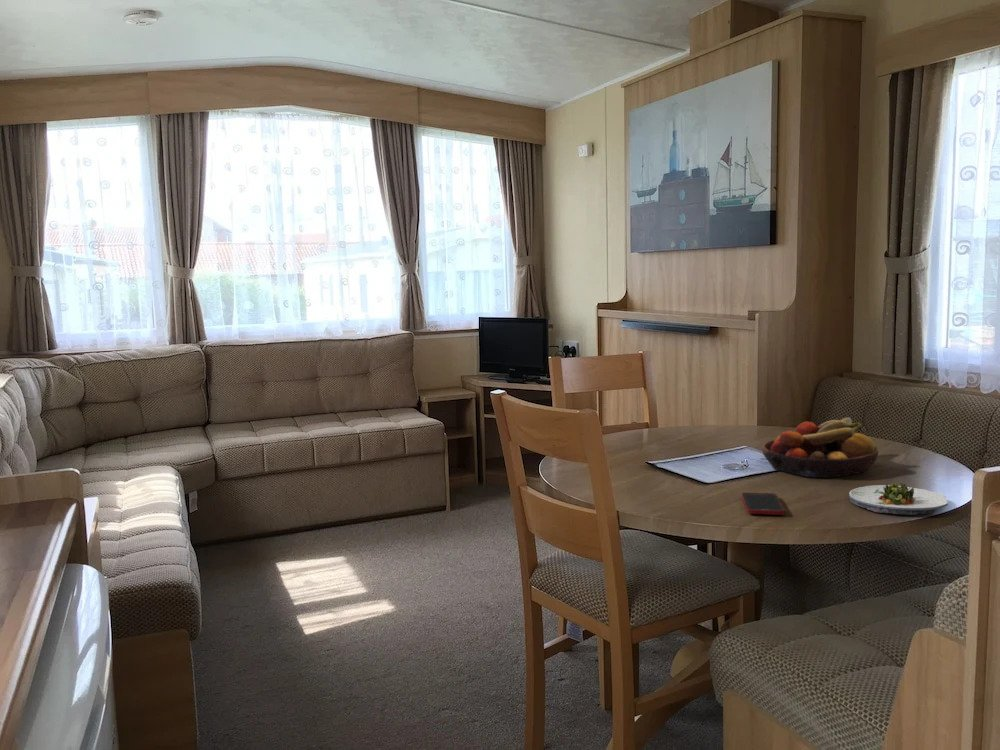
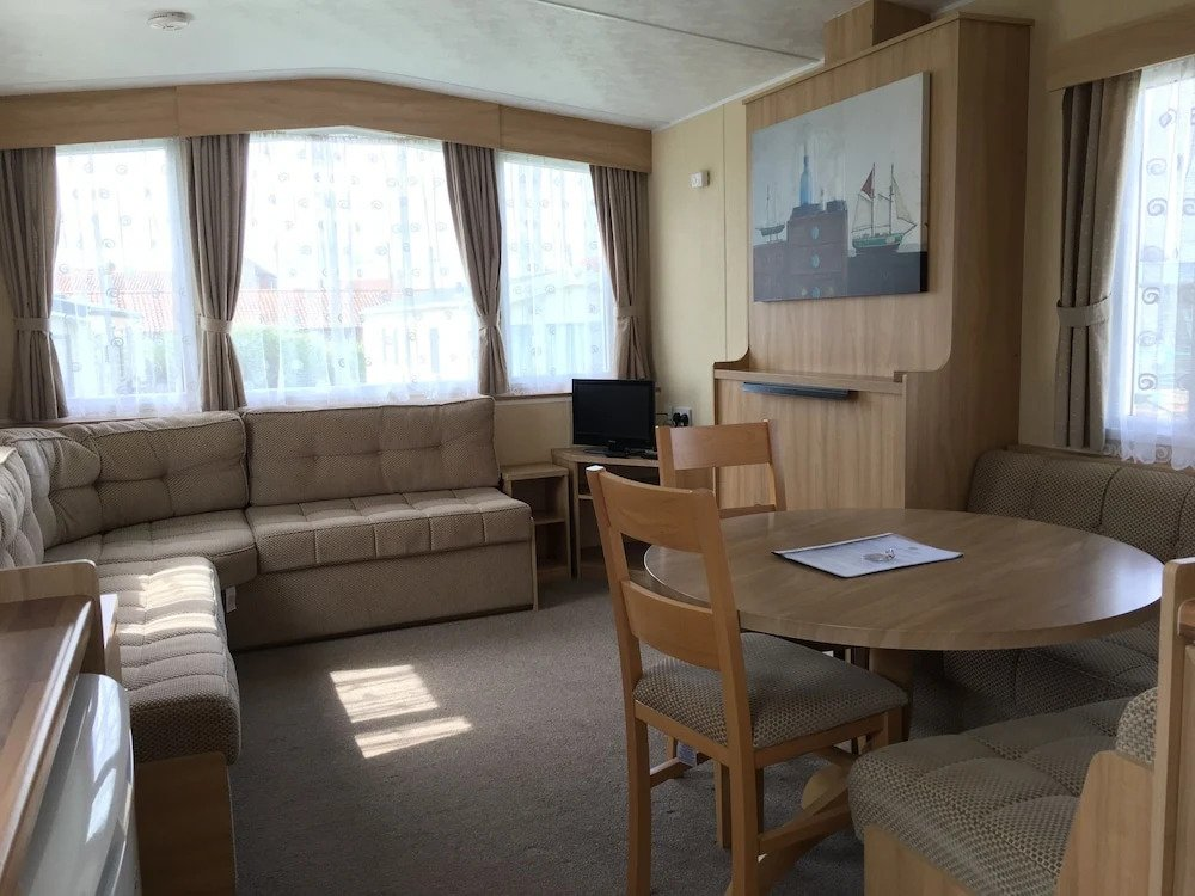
- salad plate (896, 492)
- fruit bowl (818, 442)
- cell phone (762, 503)
